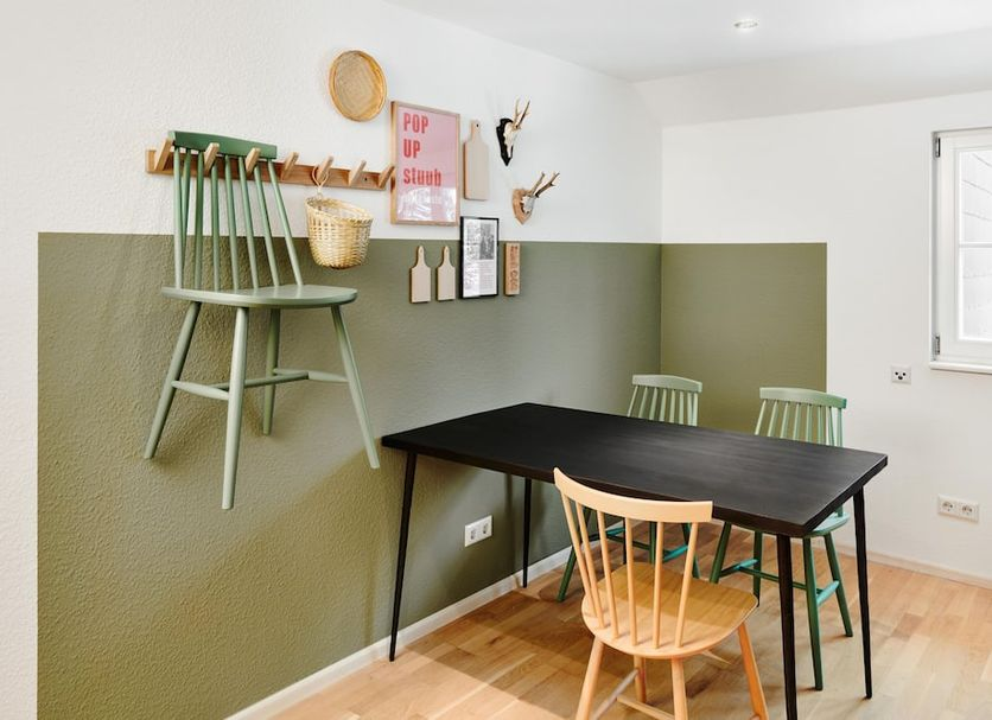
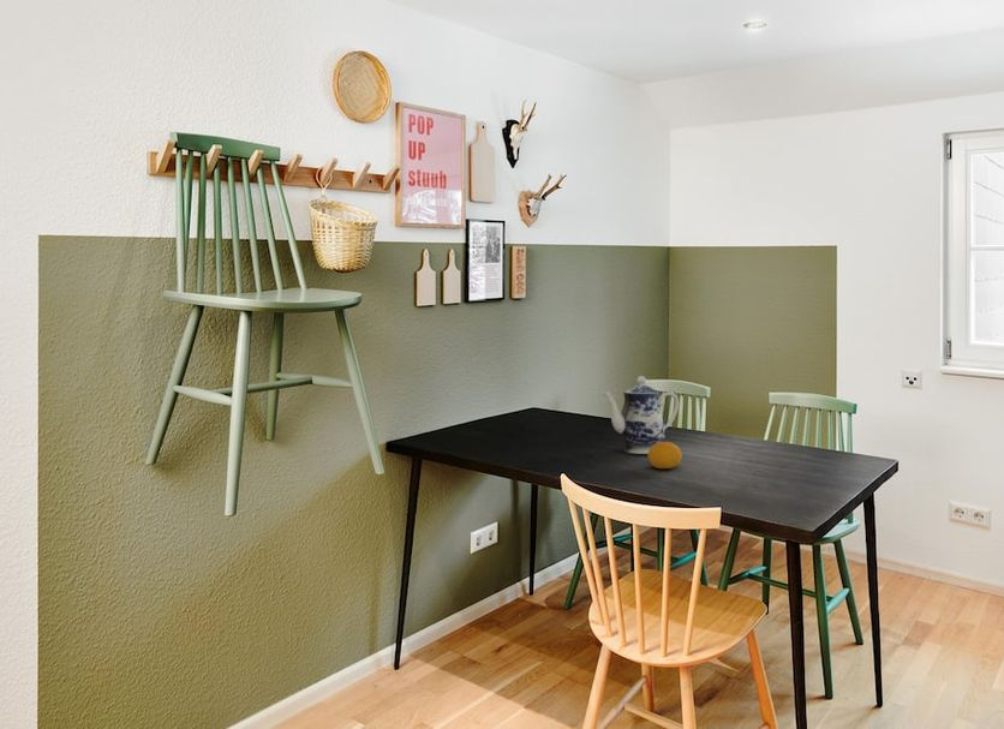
+ fruit (664, 454)
+ teapot (640, 413)
